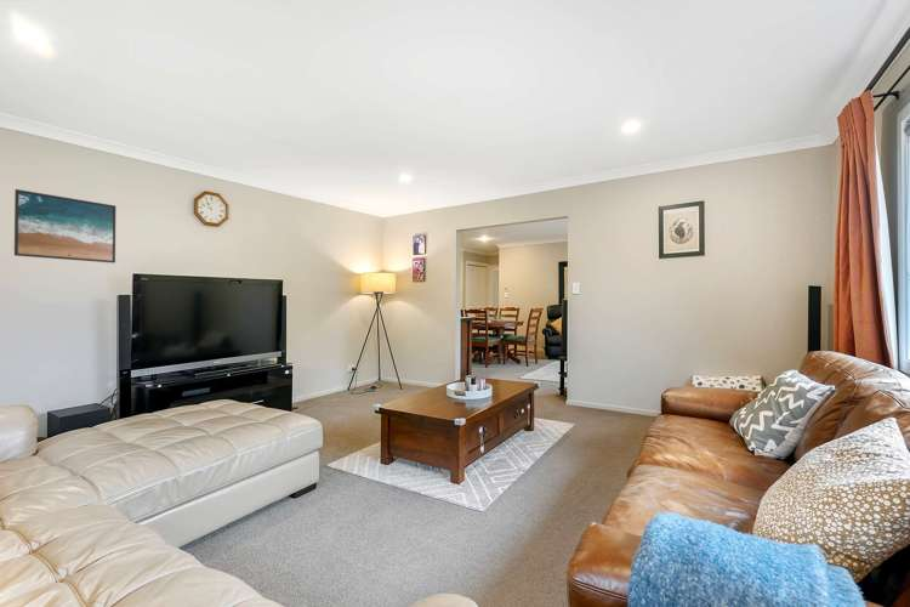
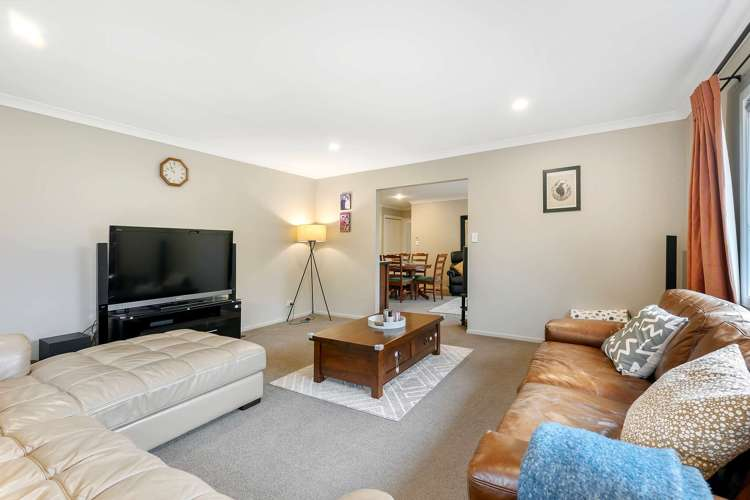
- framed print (68, 228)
